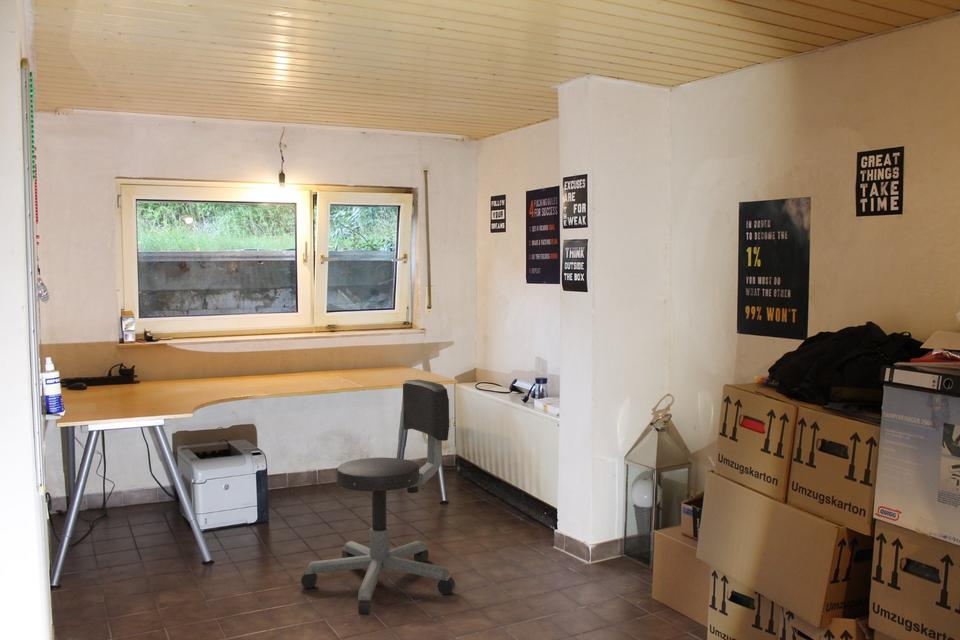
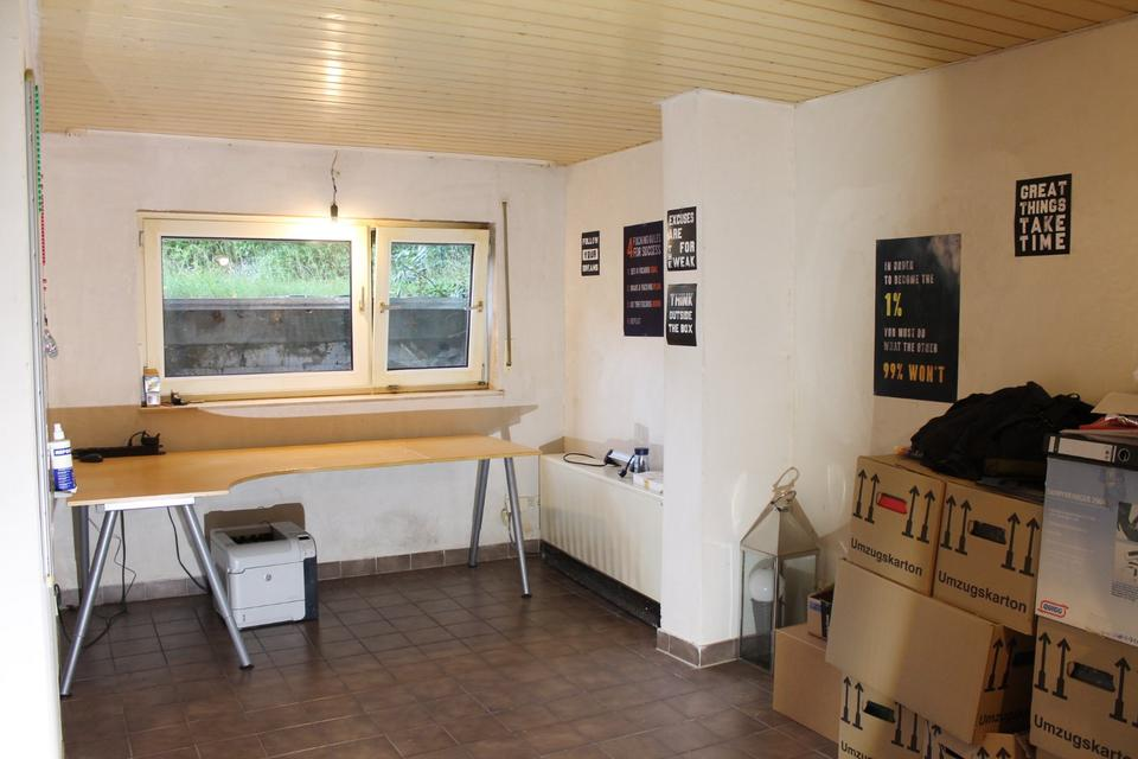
- office chair (378, 484)
